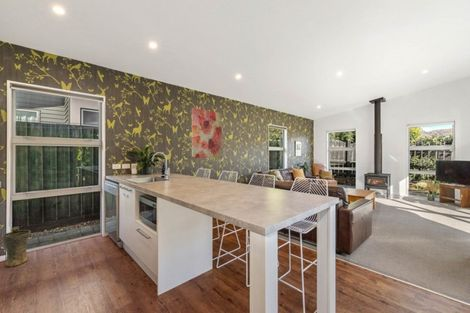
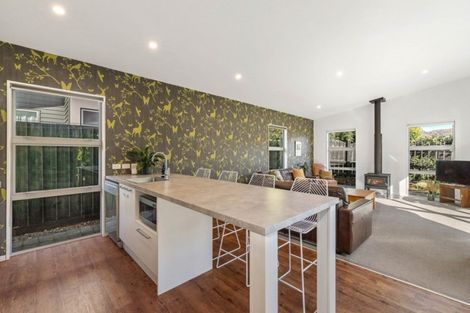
- wall art (207, 134)
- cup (16, 246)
